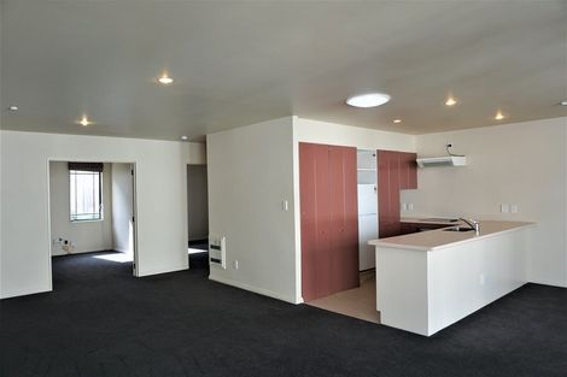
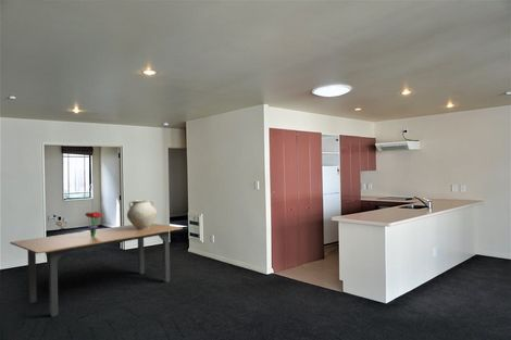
+ bouquet (94, 224)
+ dining table (98, 245)
+ ceramic pot (141, 214)
